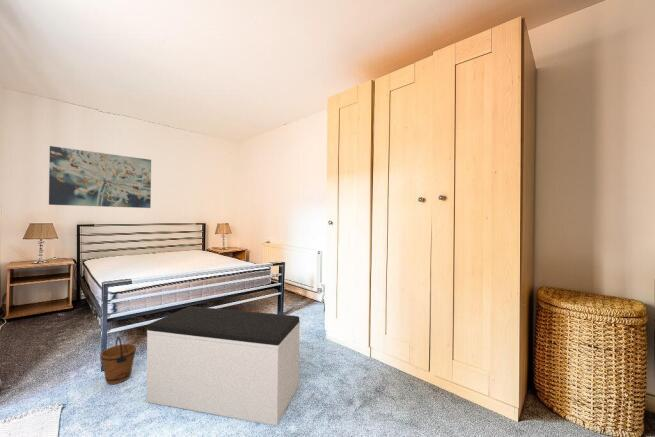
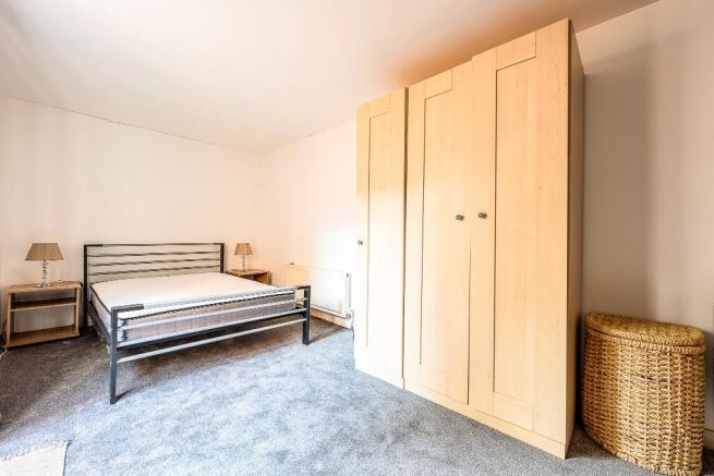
- bench (227, 356)
- wall art (104, 180)
- bucket (118, 358)
